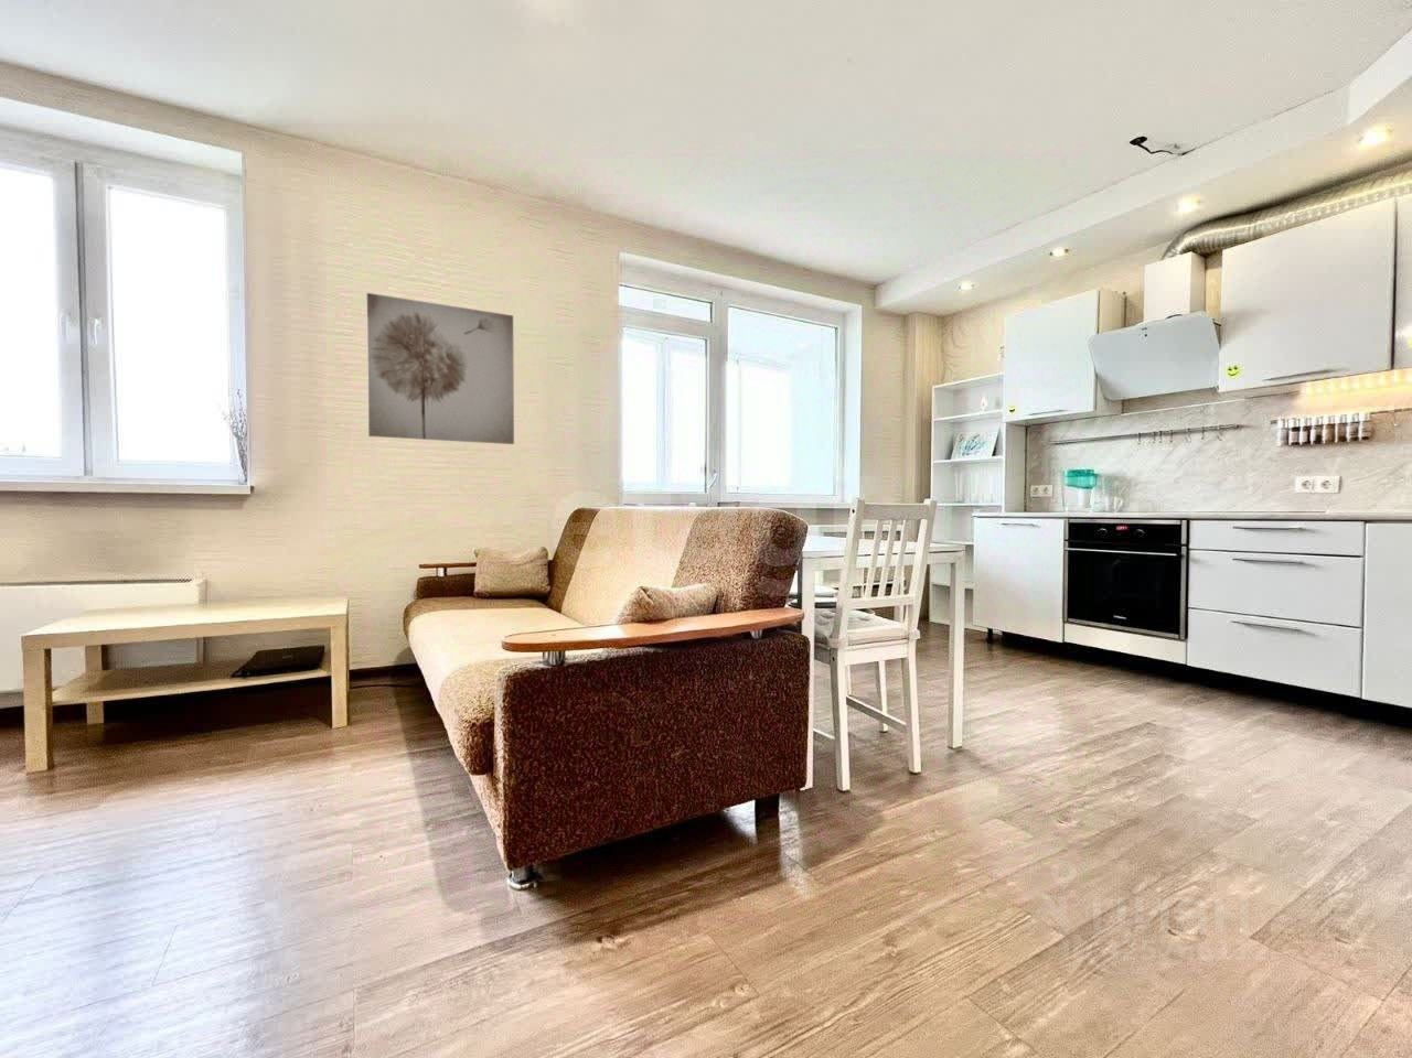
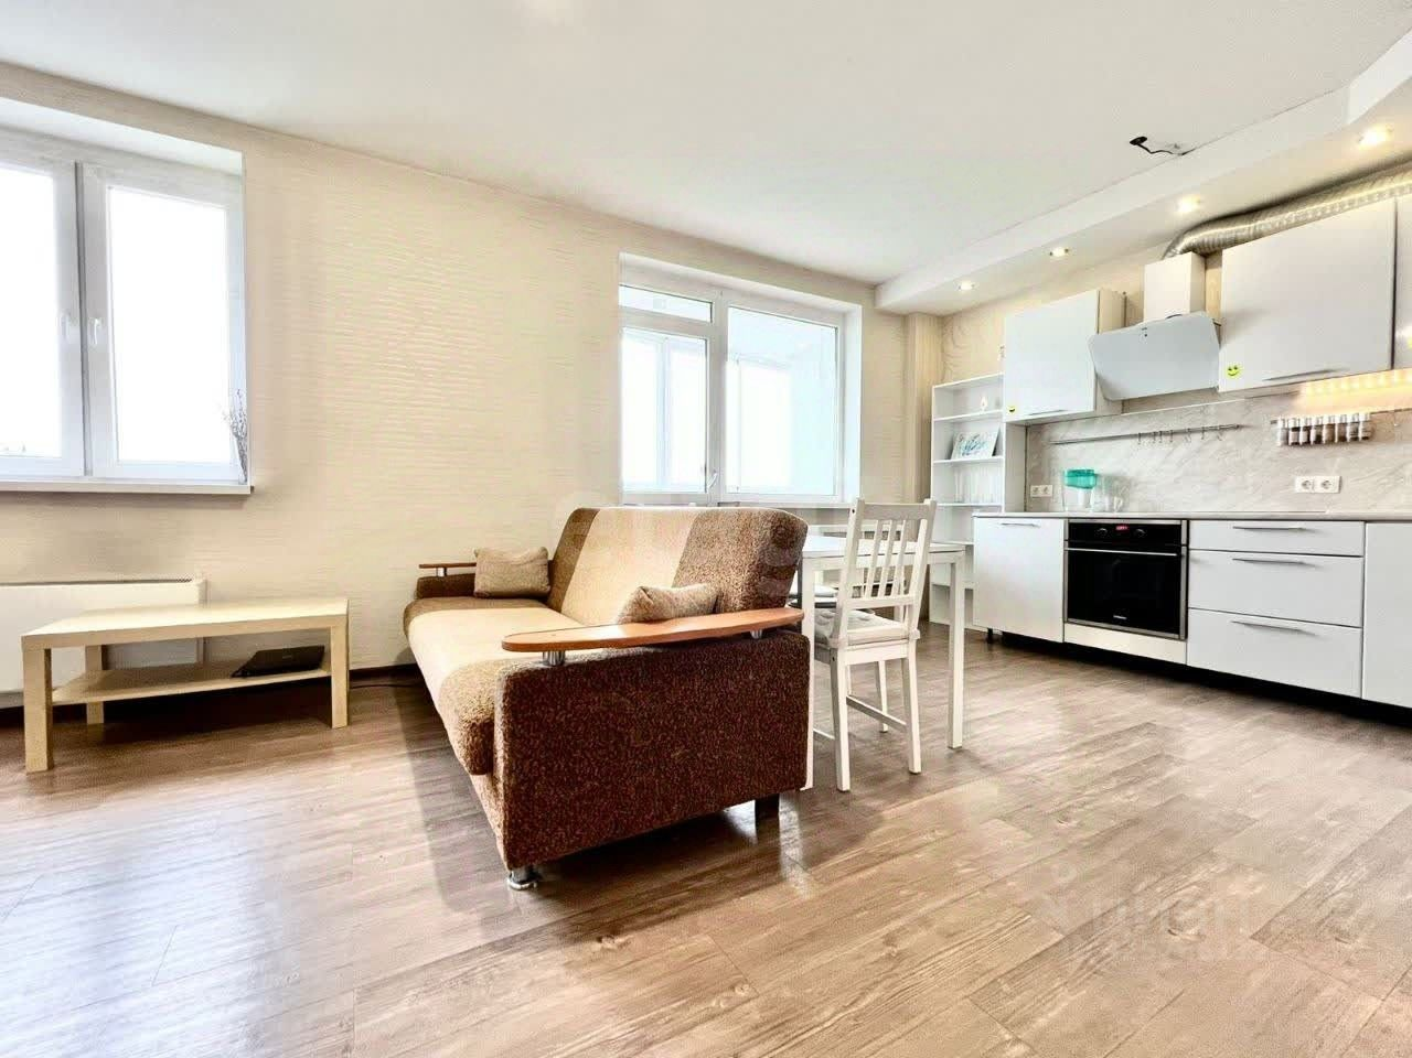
- wall art (444, 372)
